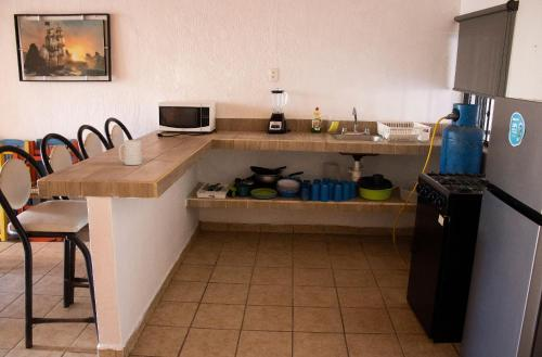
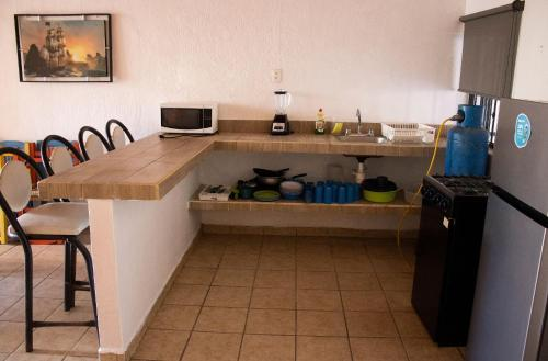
- mug (130, 152)
